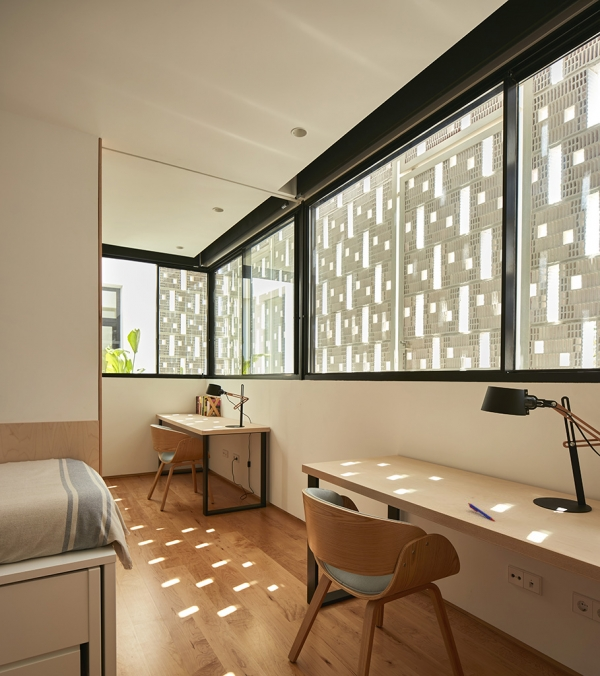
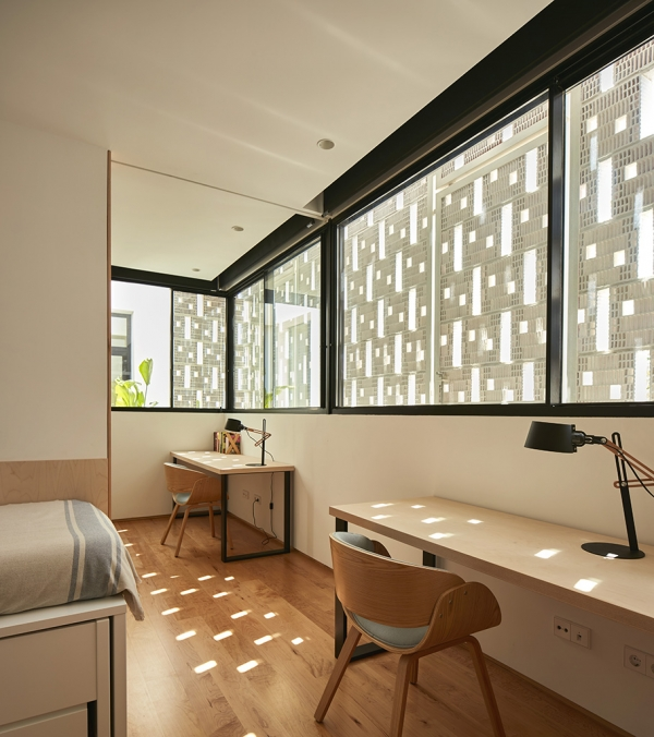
- pen (481, 512)
